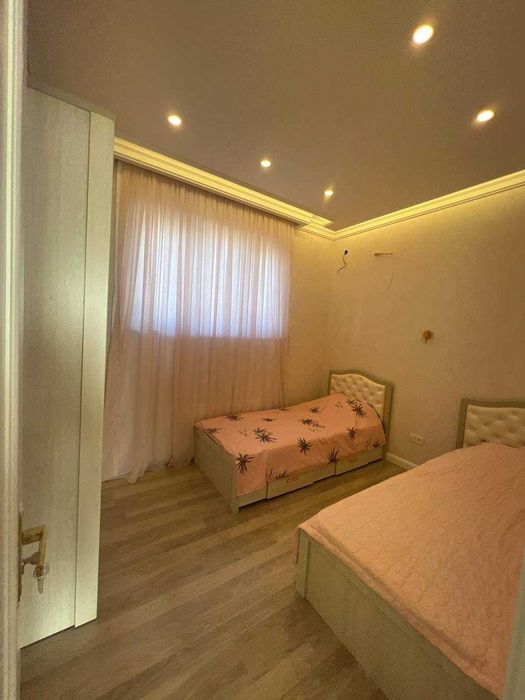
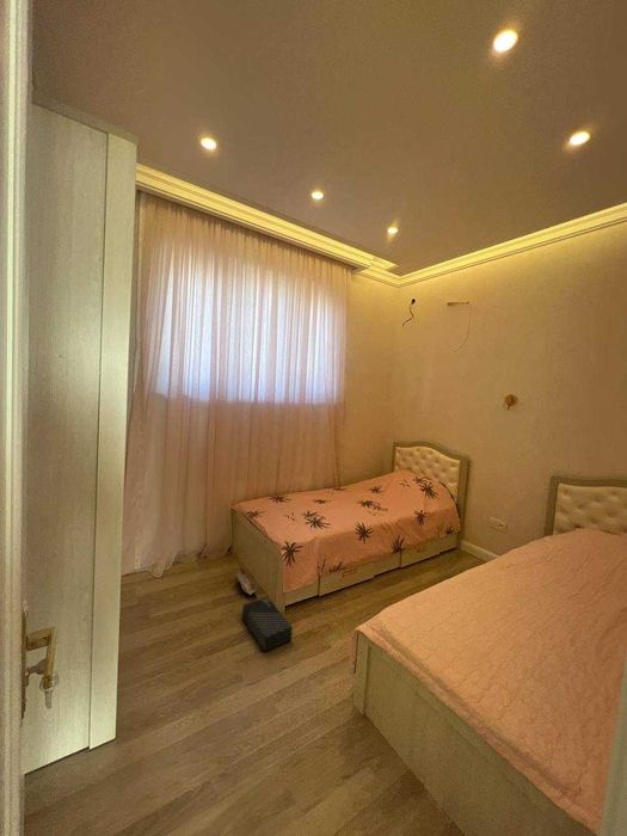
+ bag (245, 582)
+ shoe box (265, 621)
